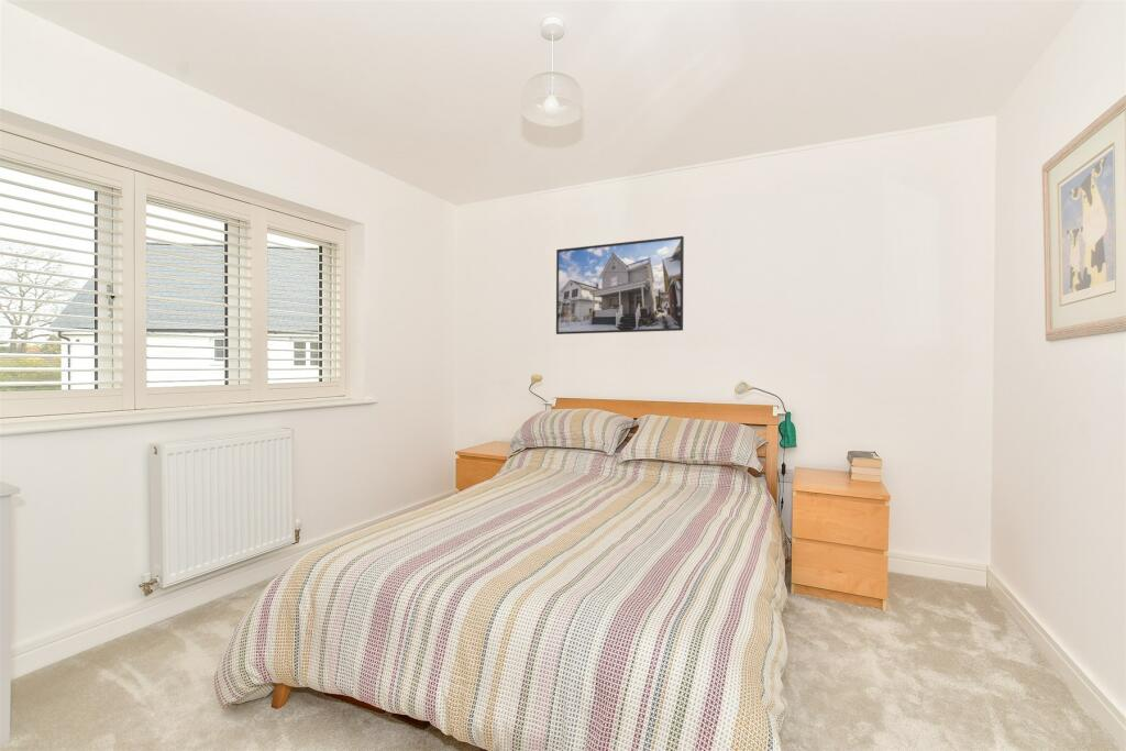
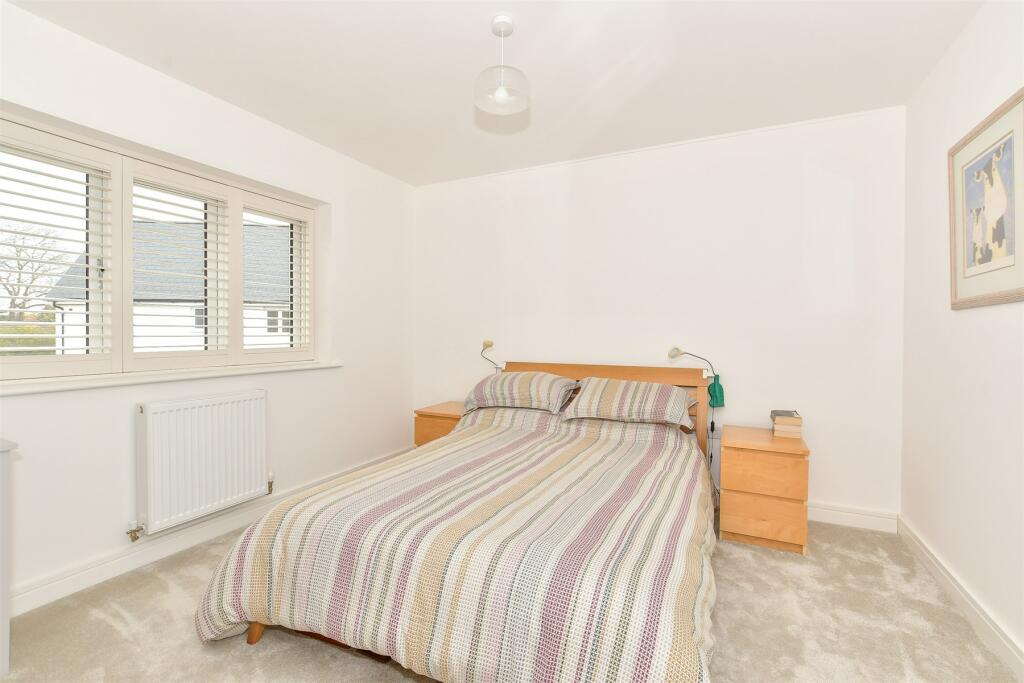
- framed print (616, 287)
